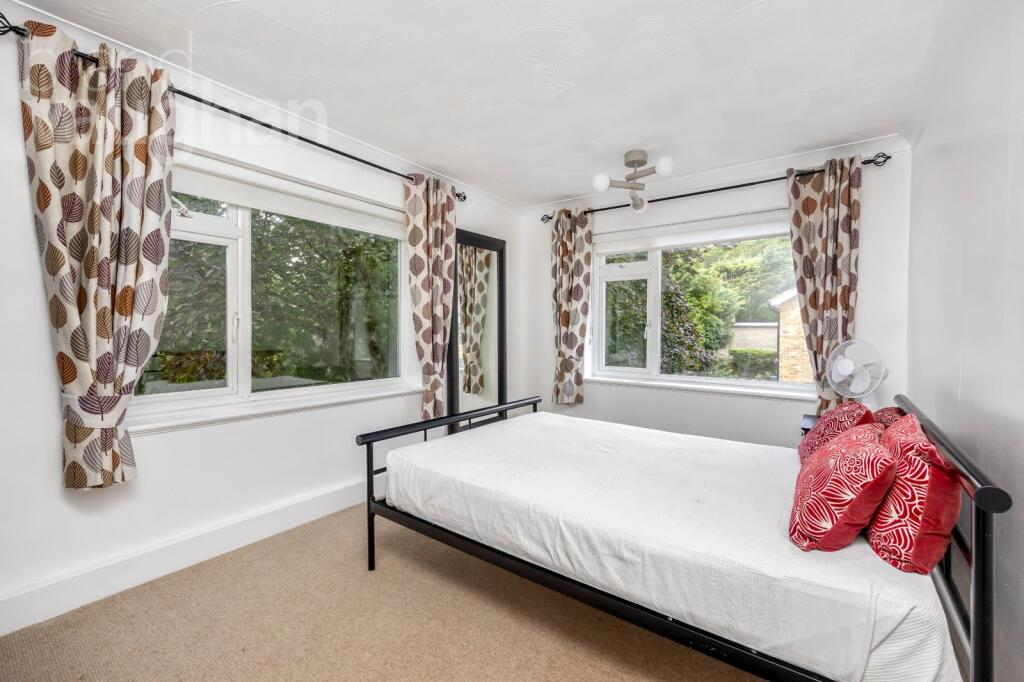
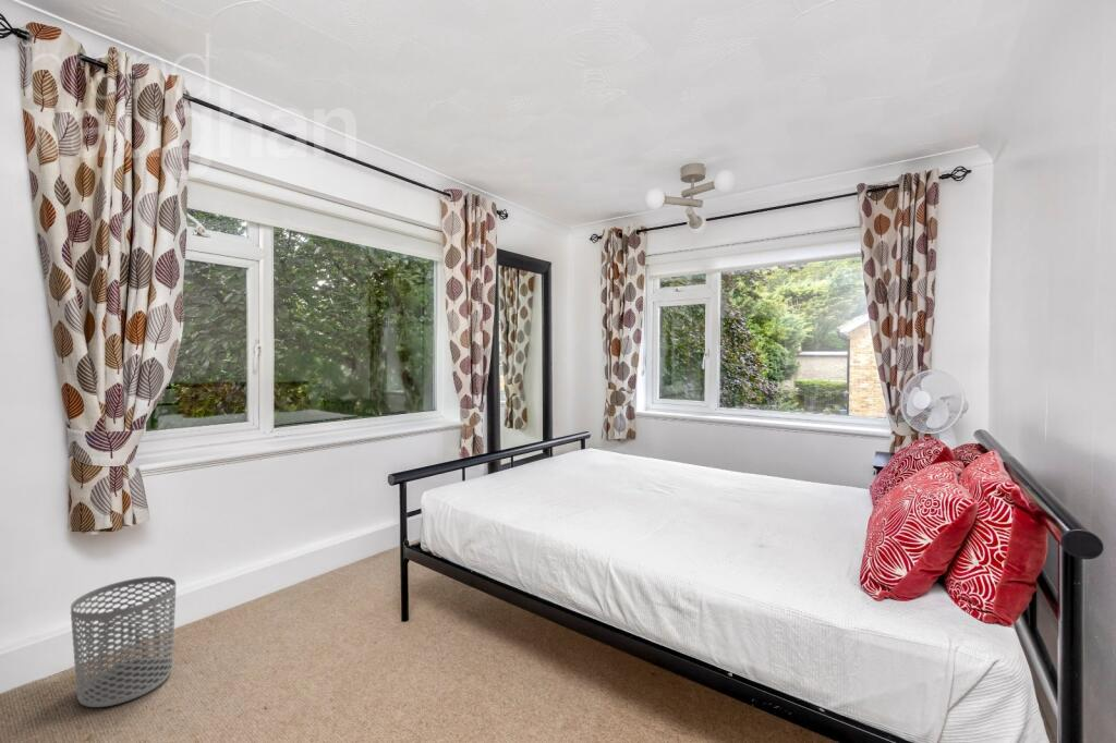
+ waste bin (126, 638)
